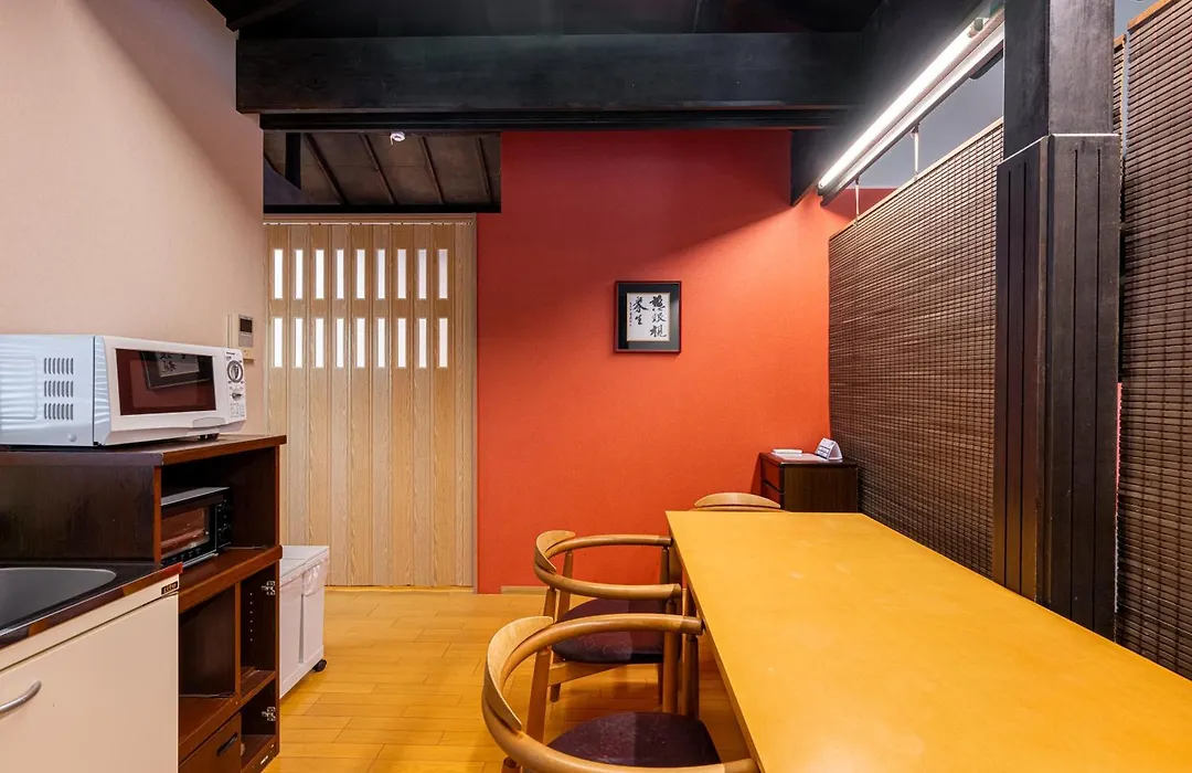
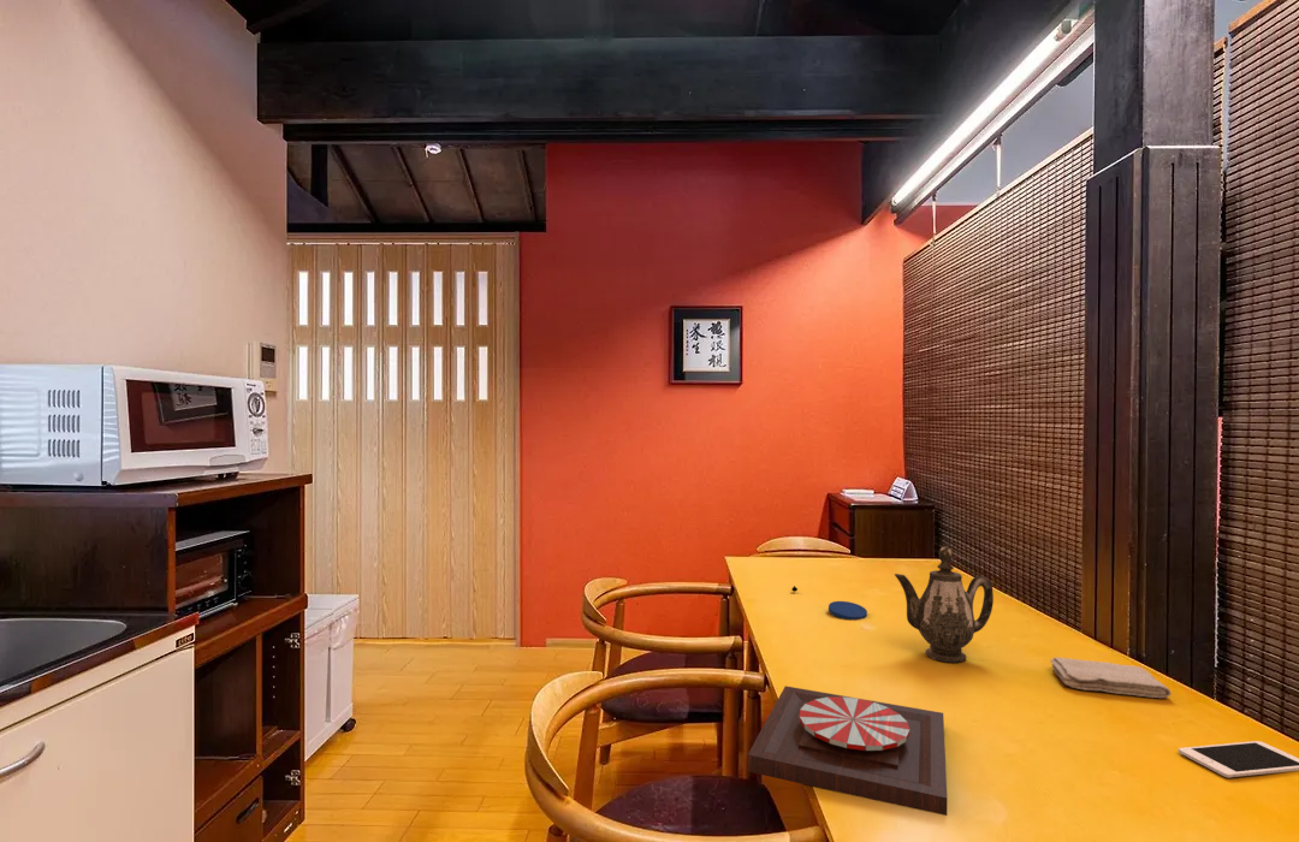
+ teapot (942, 601)
+ cell phone (1244, 758)
+ plate (829, 604)
+ plate (852, 734)
+ washcloth (1105, 675)
